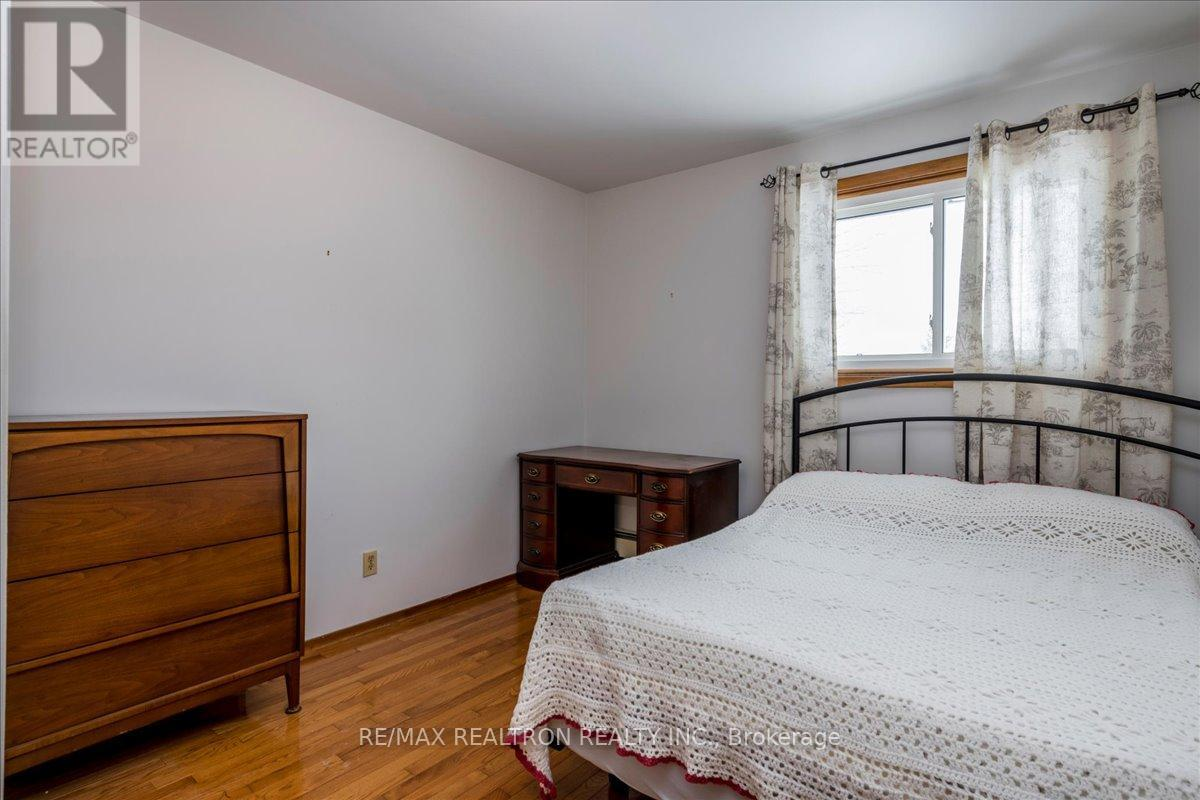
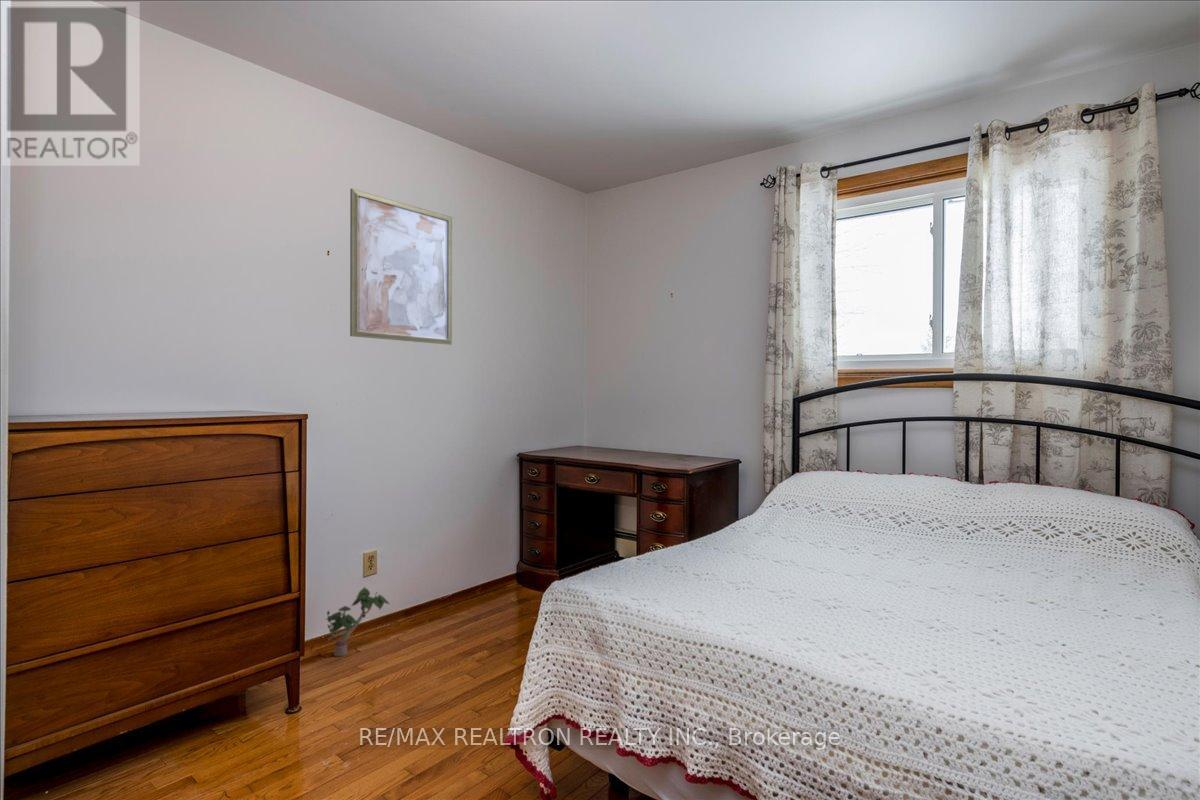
+ potted plant (360, 620)
+ wall art (405, 272)
